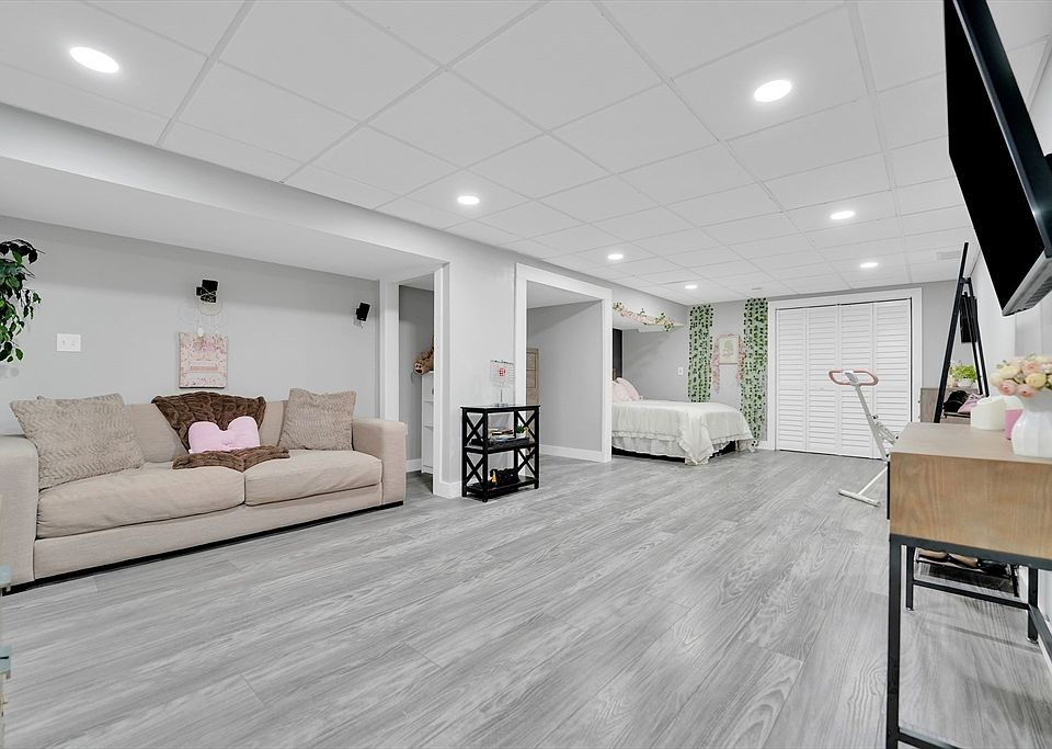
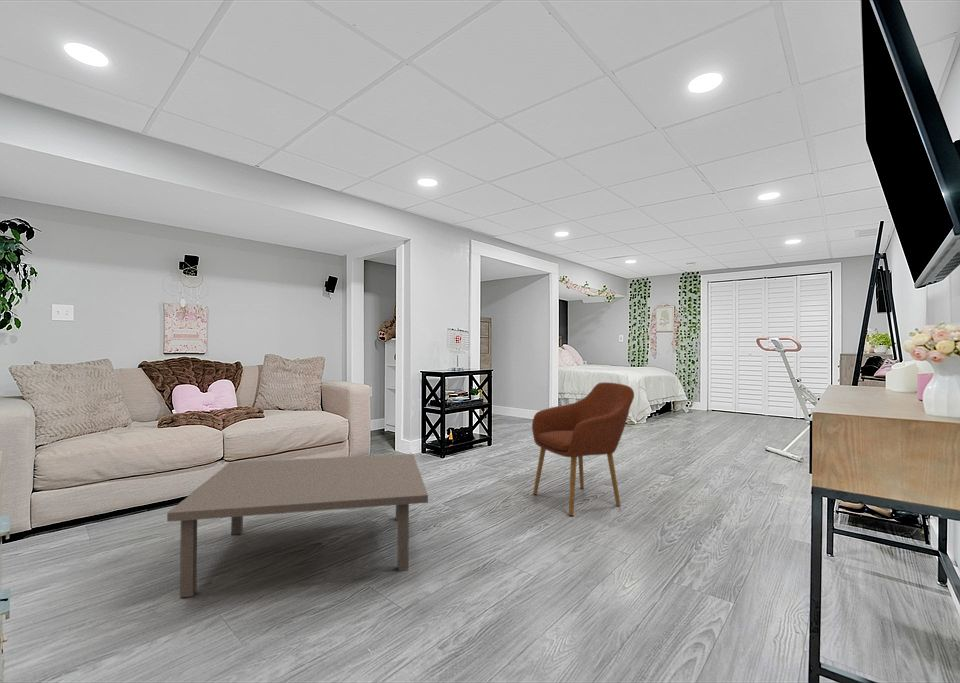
+ coffee table (316, 510)
+ armchair (583, 441)
